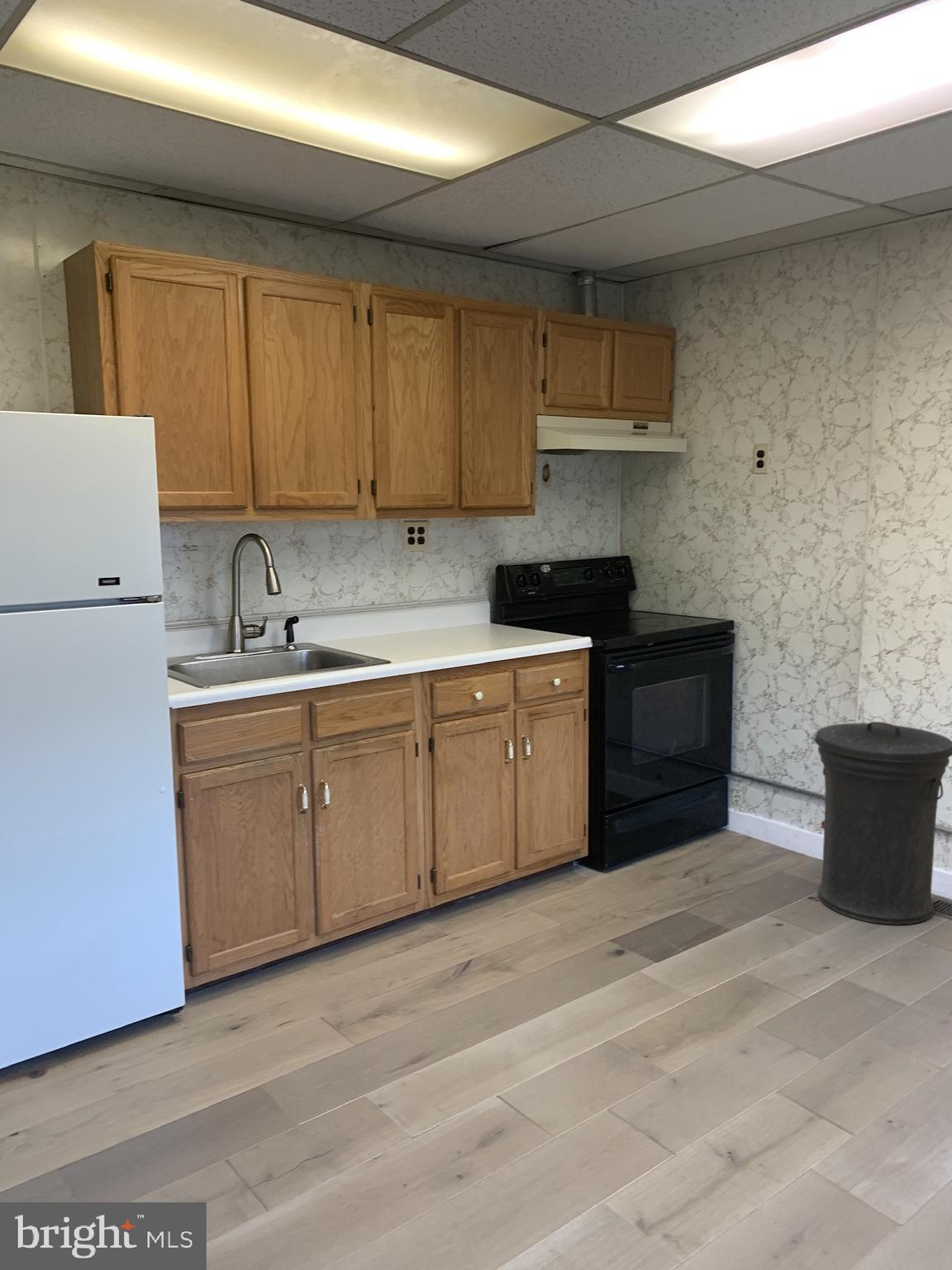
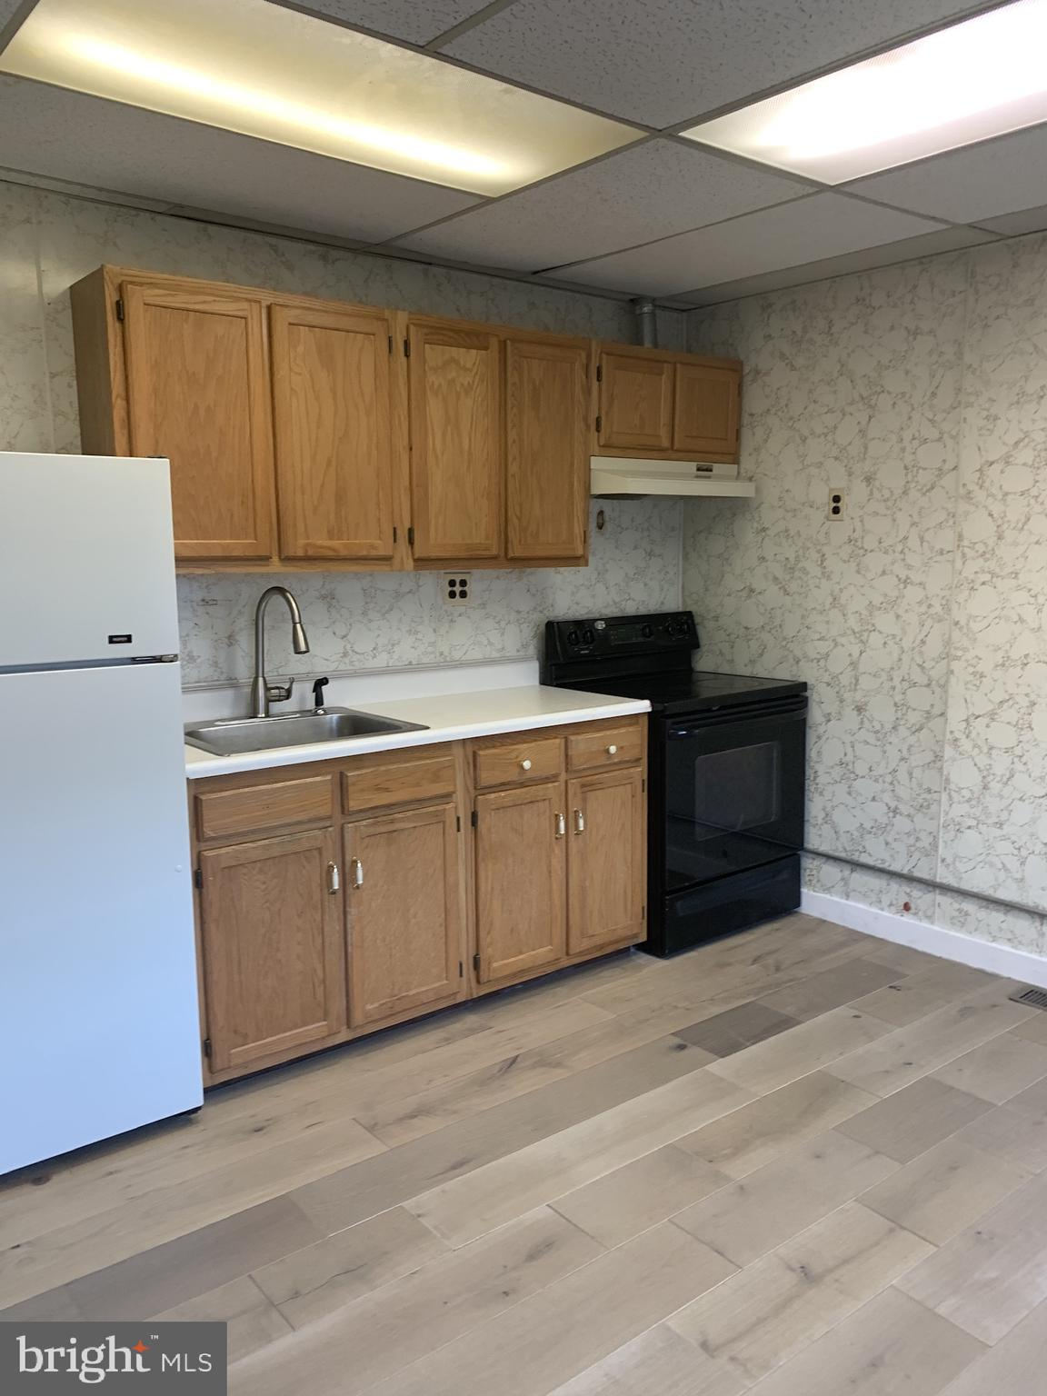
- trash can (878, 813)
